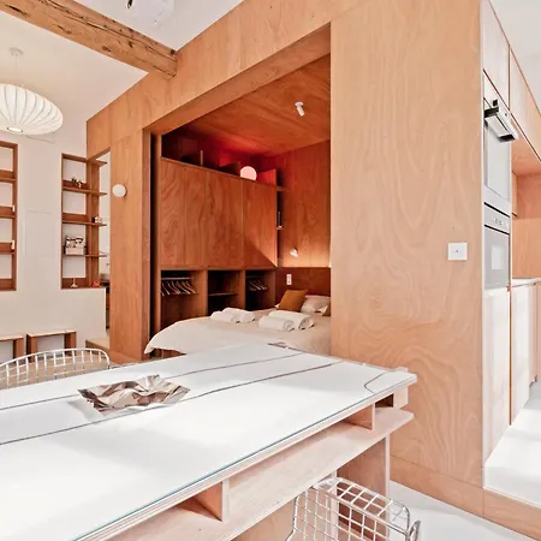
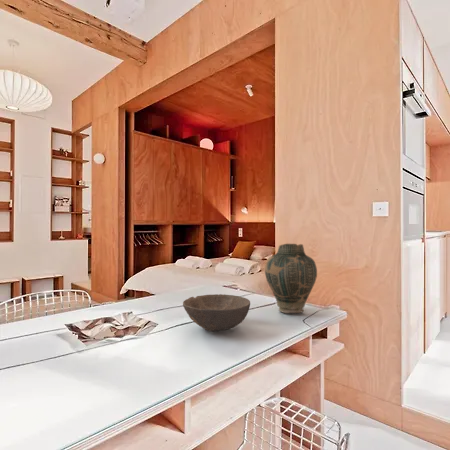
+ bowl (216, 314)
+ vase (290, 277)
